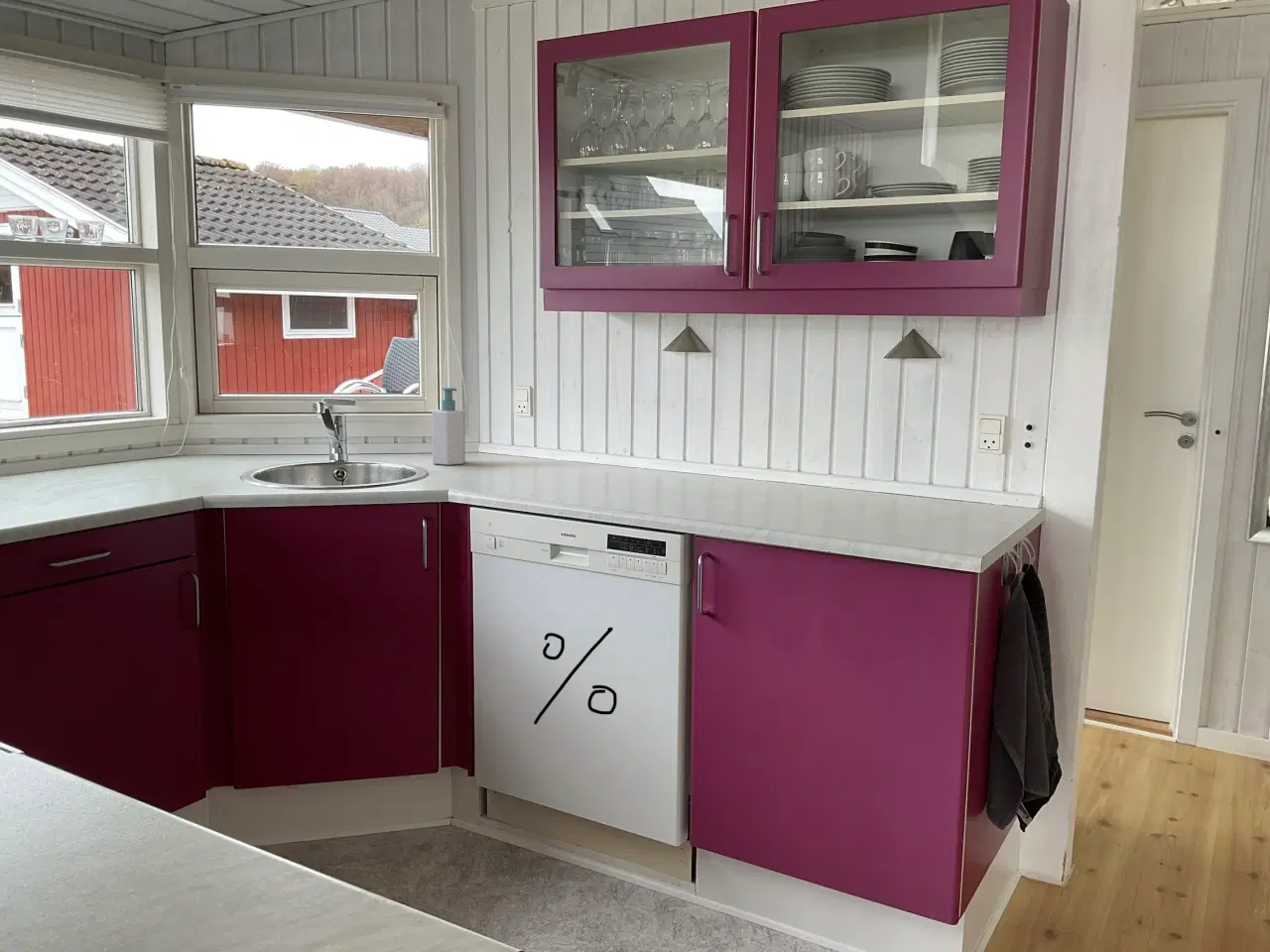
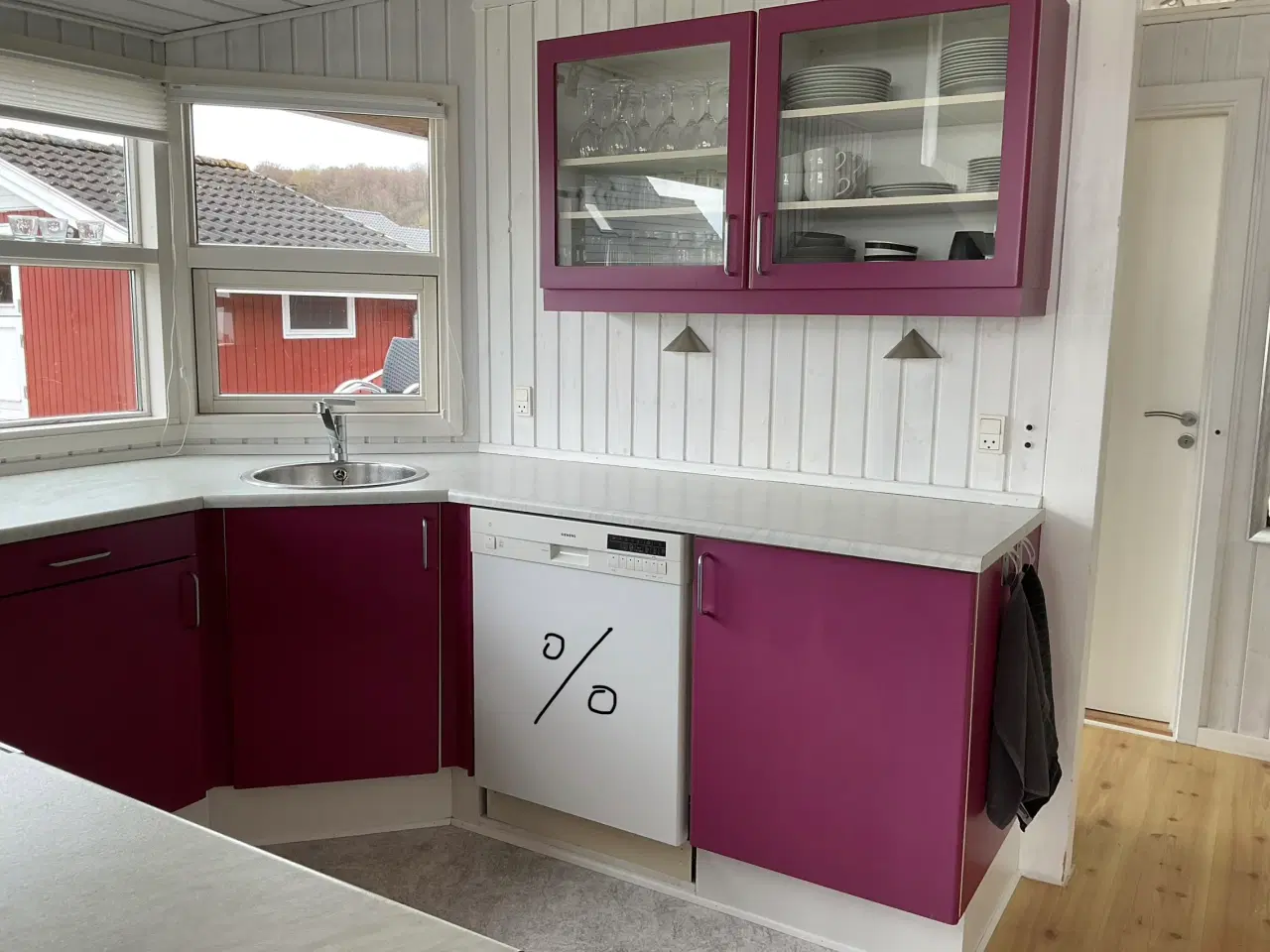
- soap bottle (448, 425)
